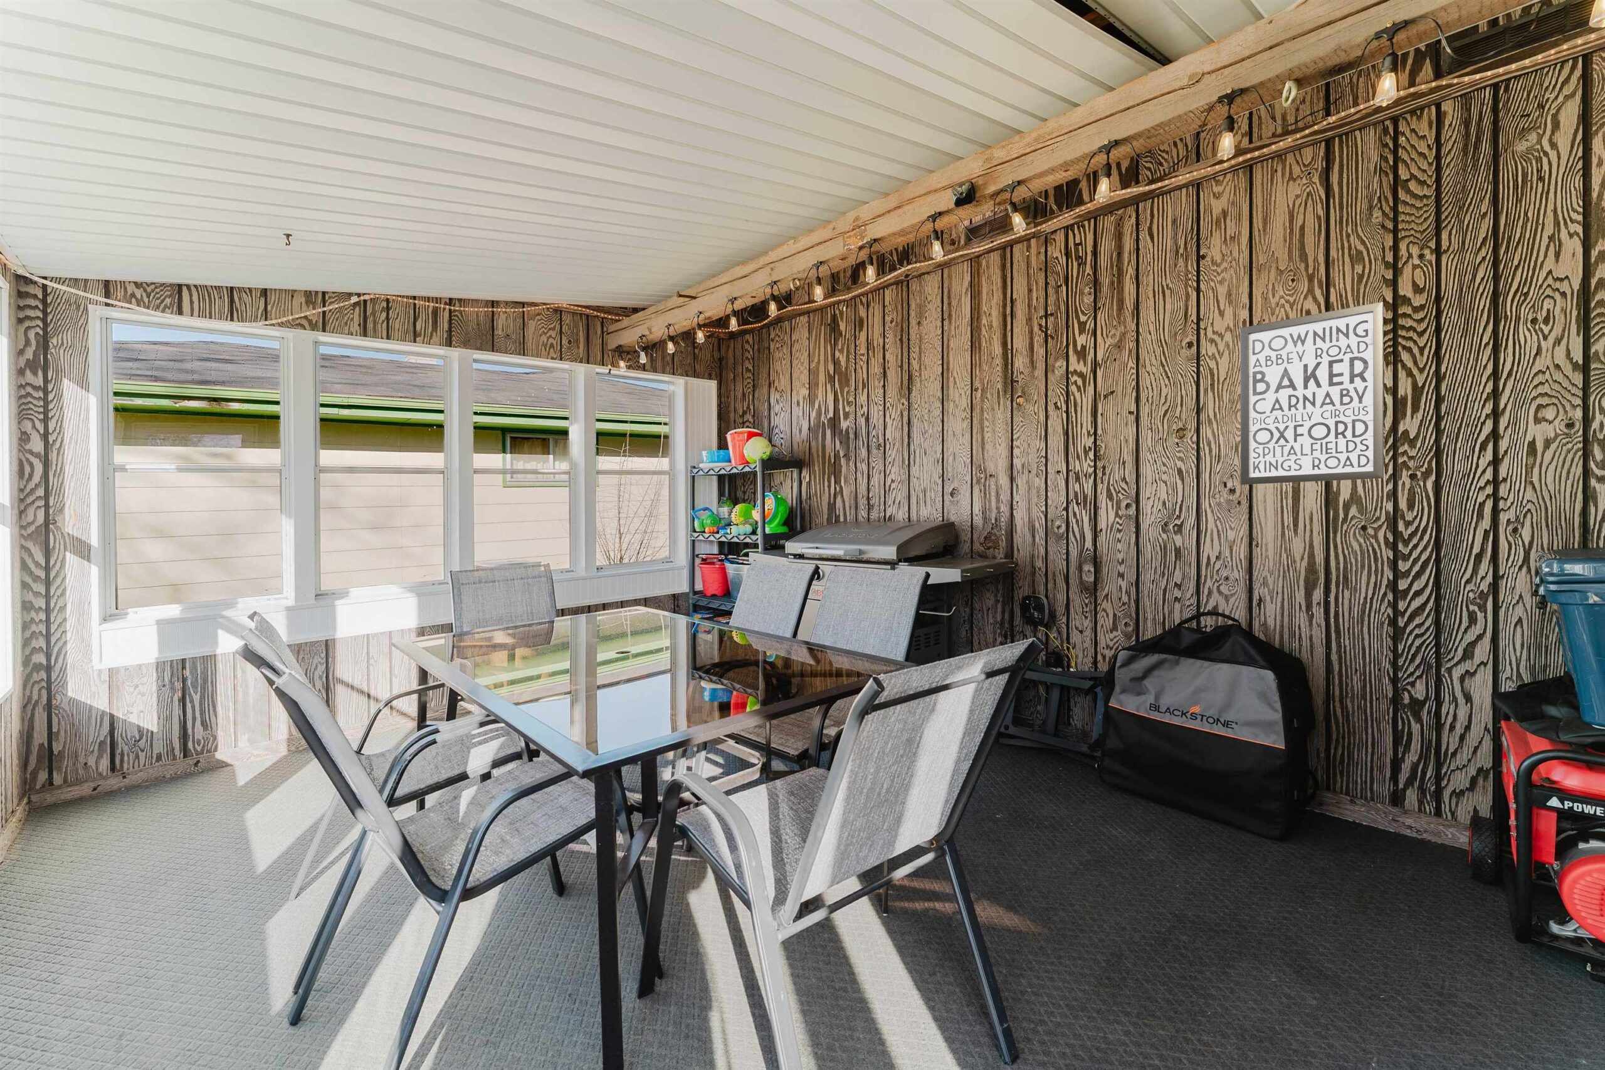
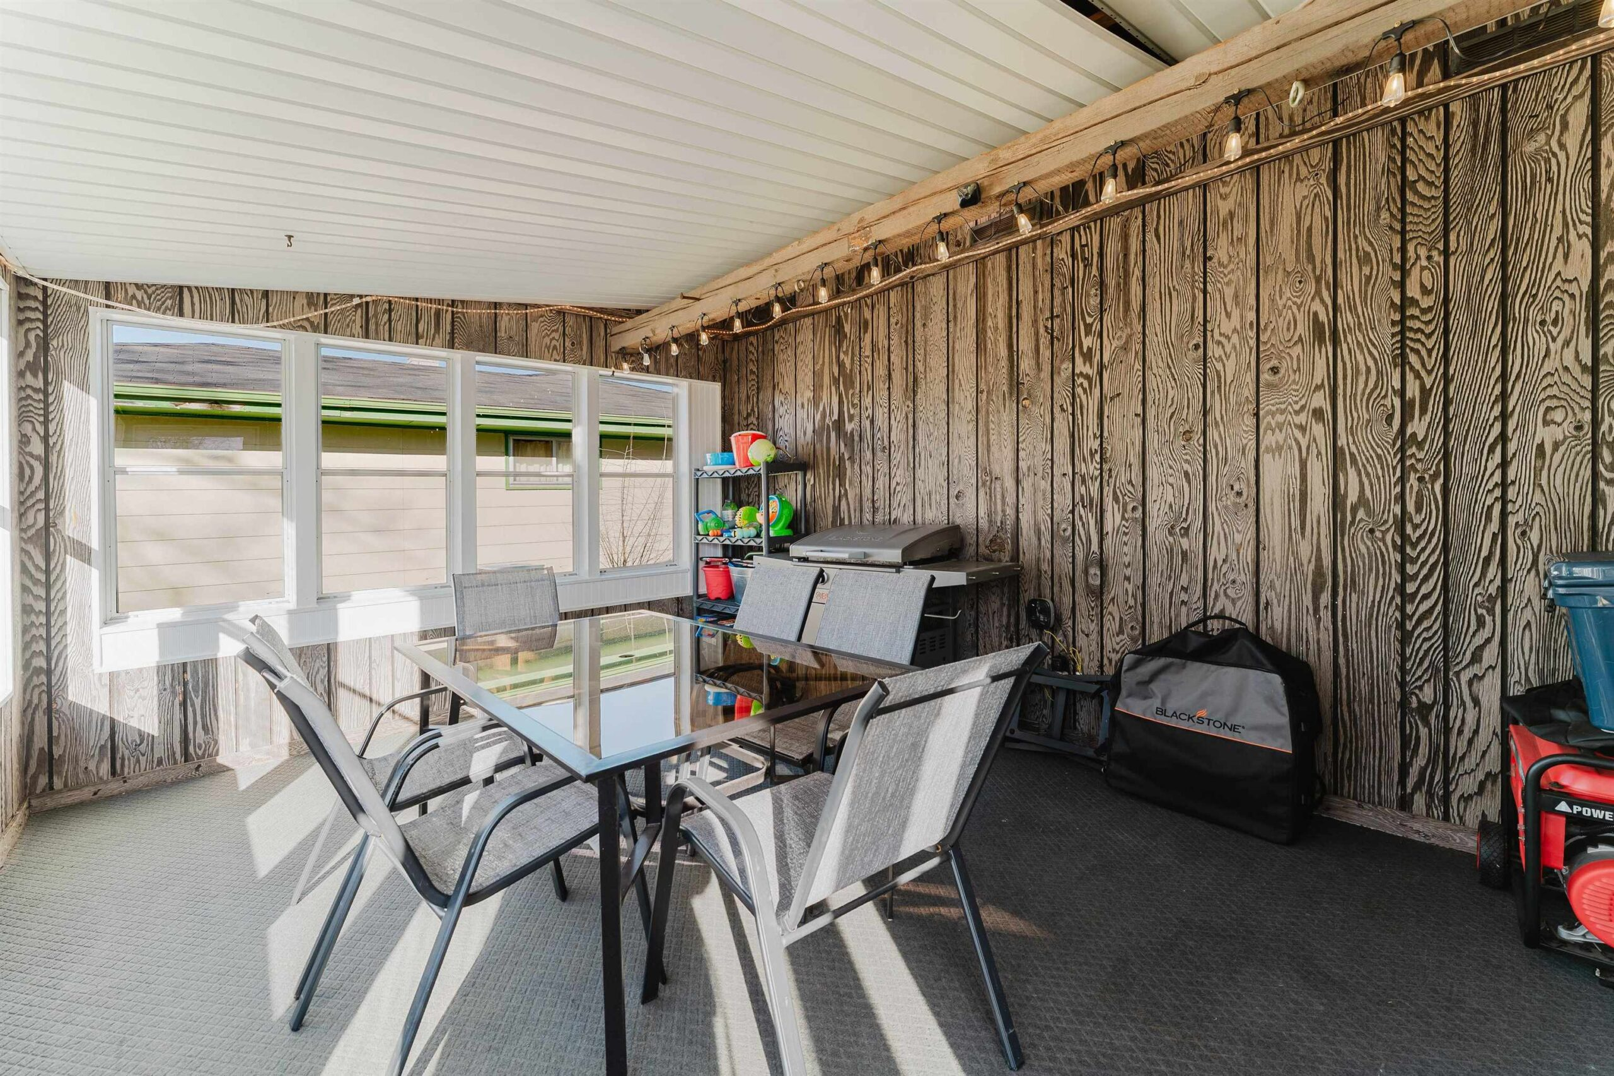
- wall art (1308, 399)
